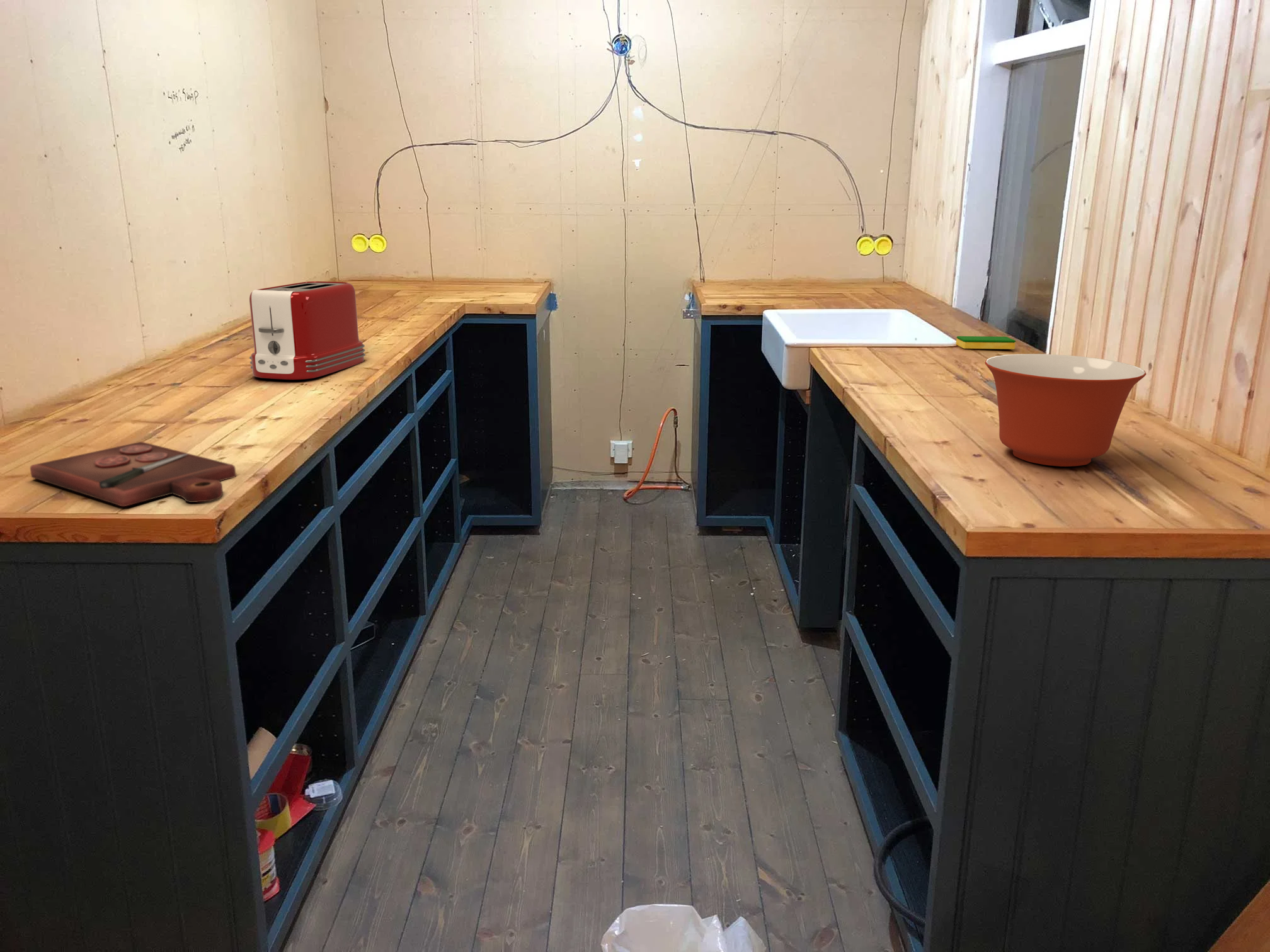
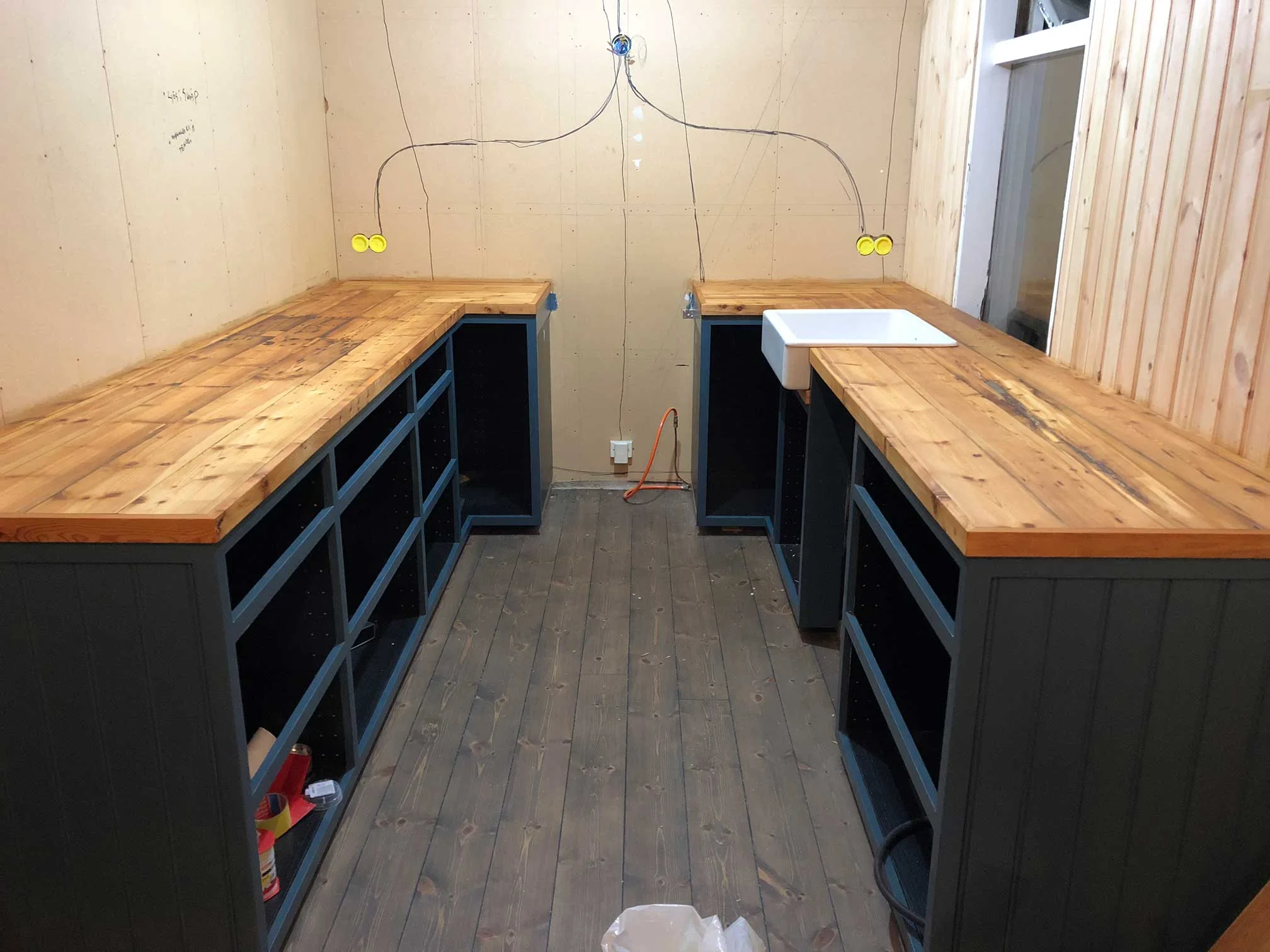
- cutting board (143, 468)
- mixing bowl (1057, 412)
- dish sponge (985, 343)
- toaster (307, 327)
